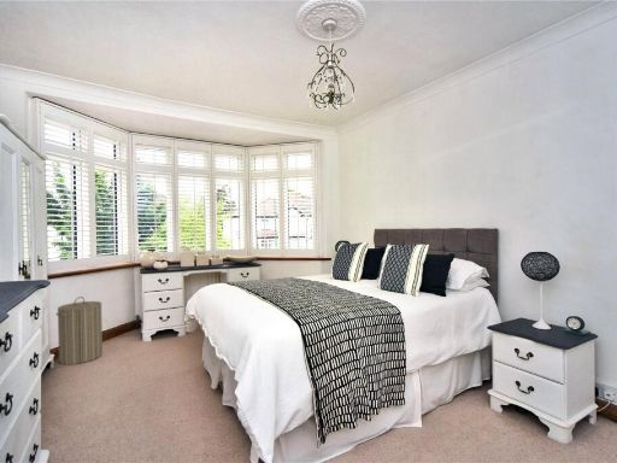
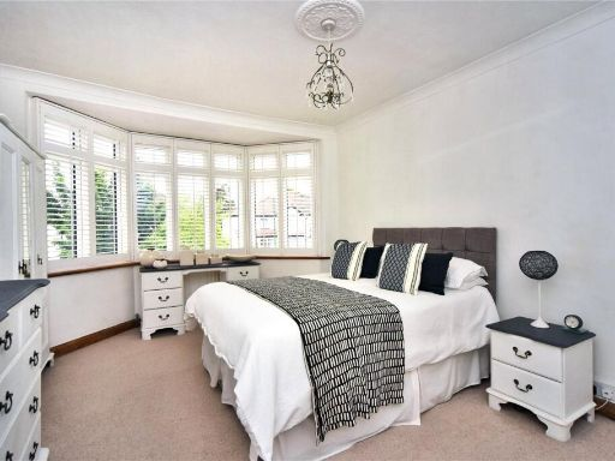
- laundry hamper (81, 327)
